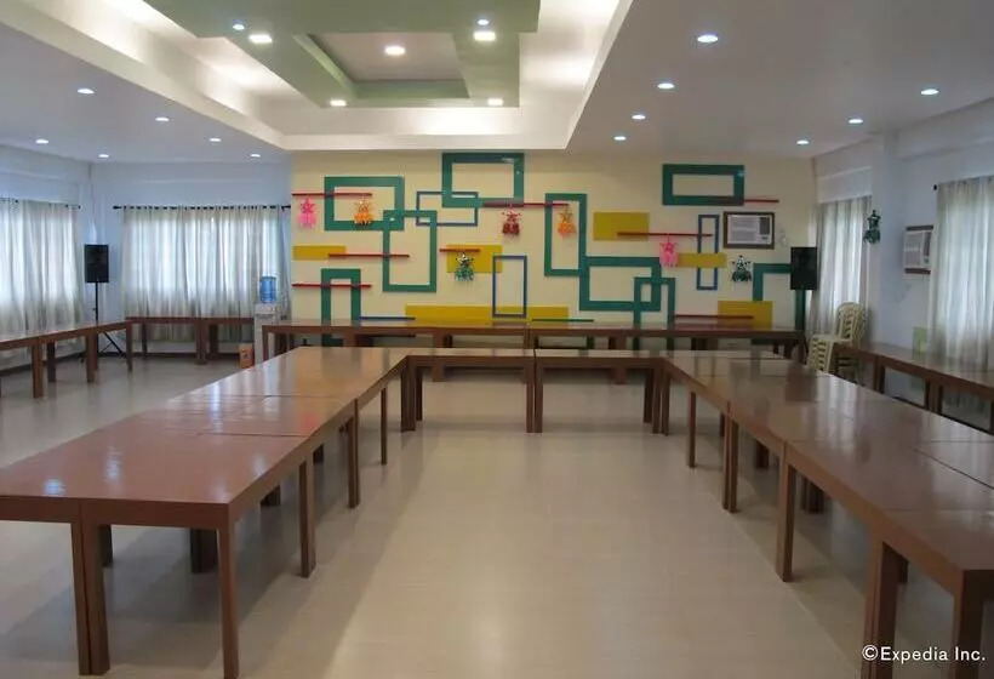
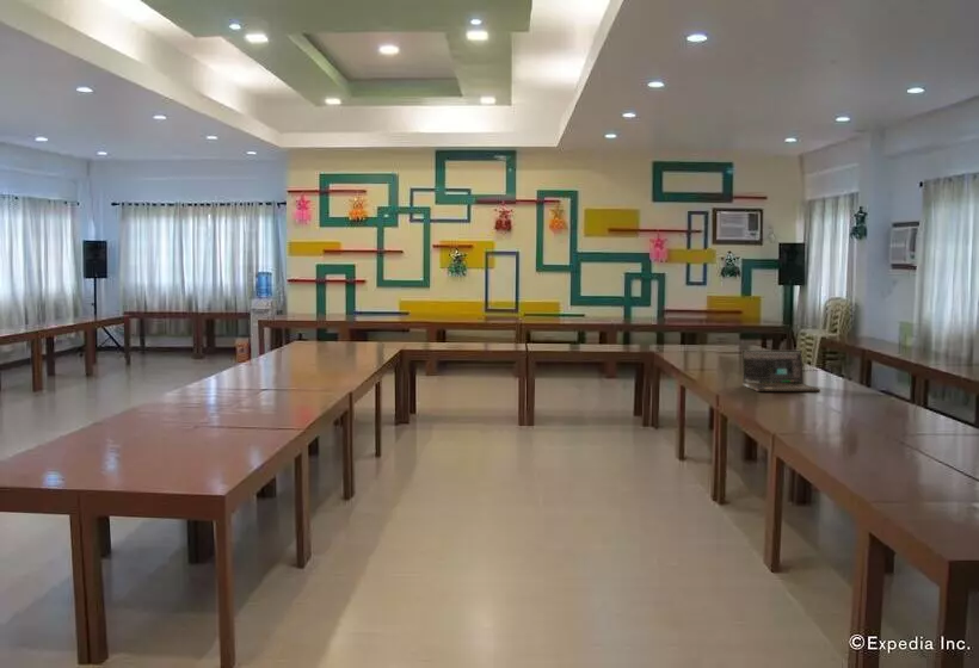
+ laptop (780, 370)
